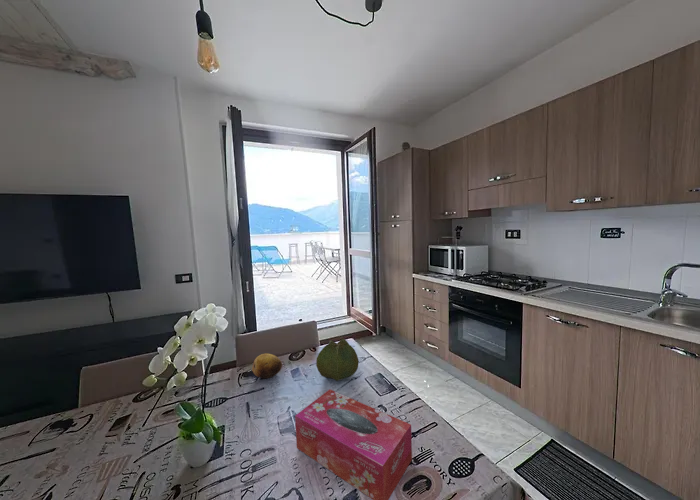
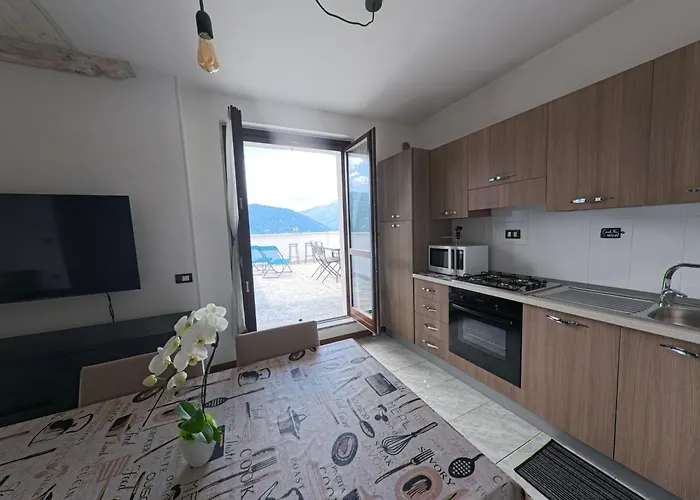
- tissue box (351, 436)
- fruit (266, 365)
- cabbage (335, 358)
